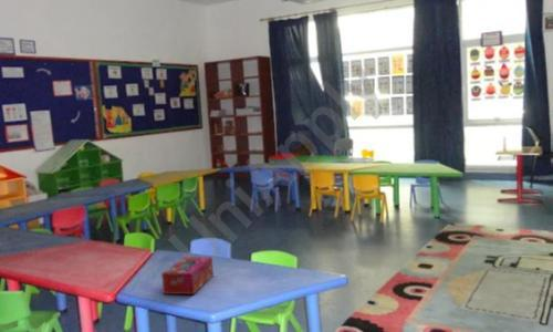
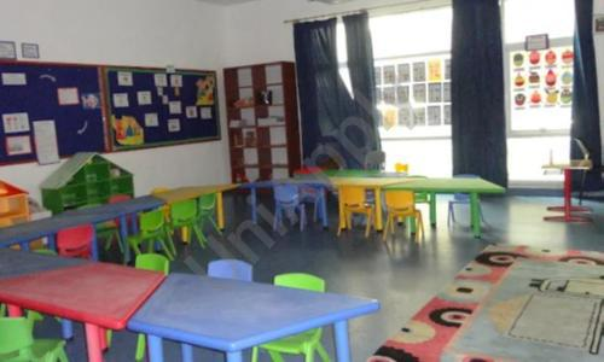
- tissue box (188, 274)
